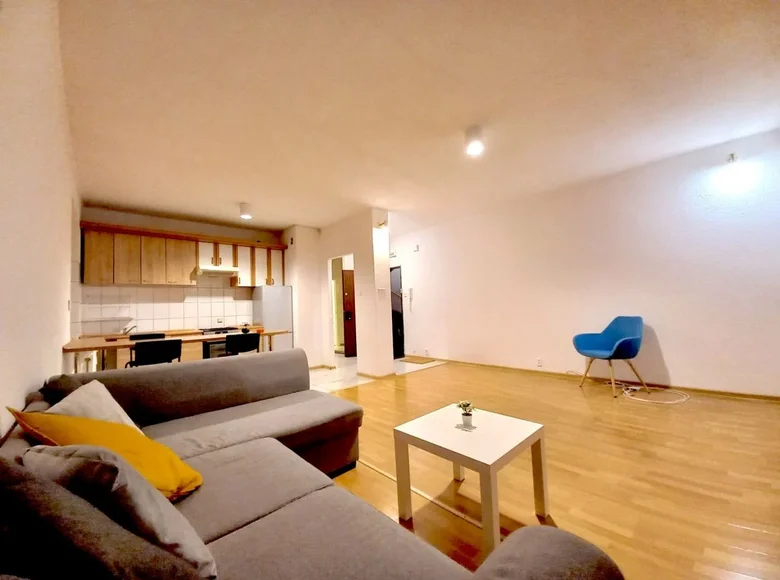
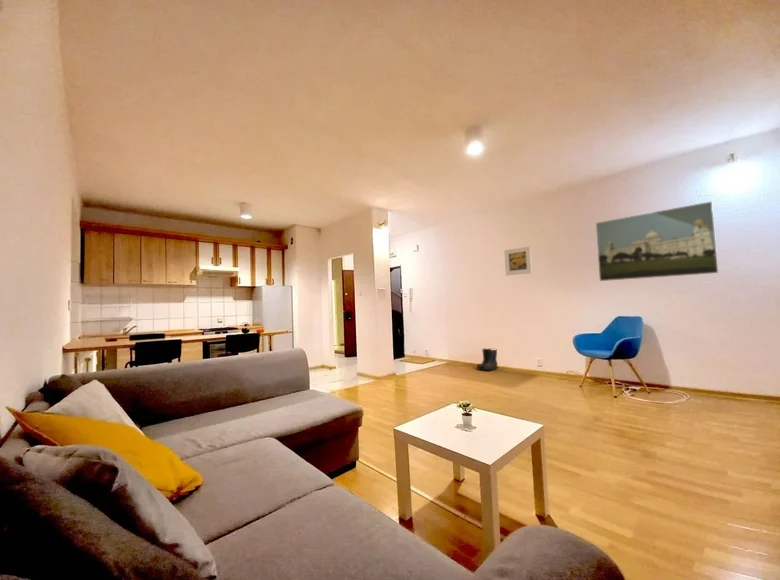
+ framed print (517, 261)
+ boots (487, 358)
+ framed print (650, 245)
